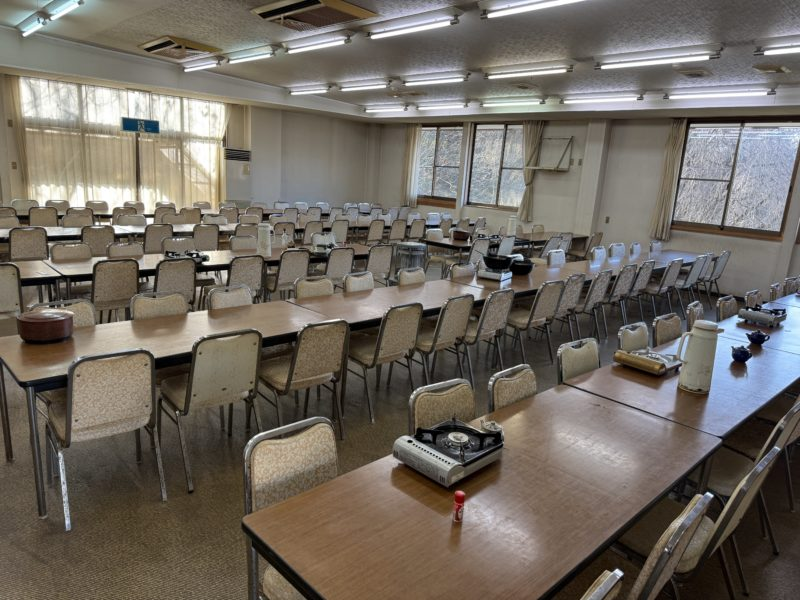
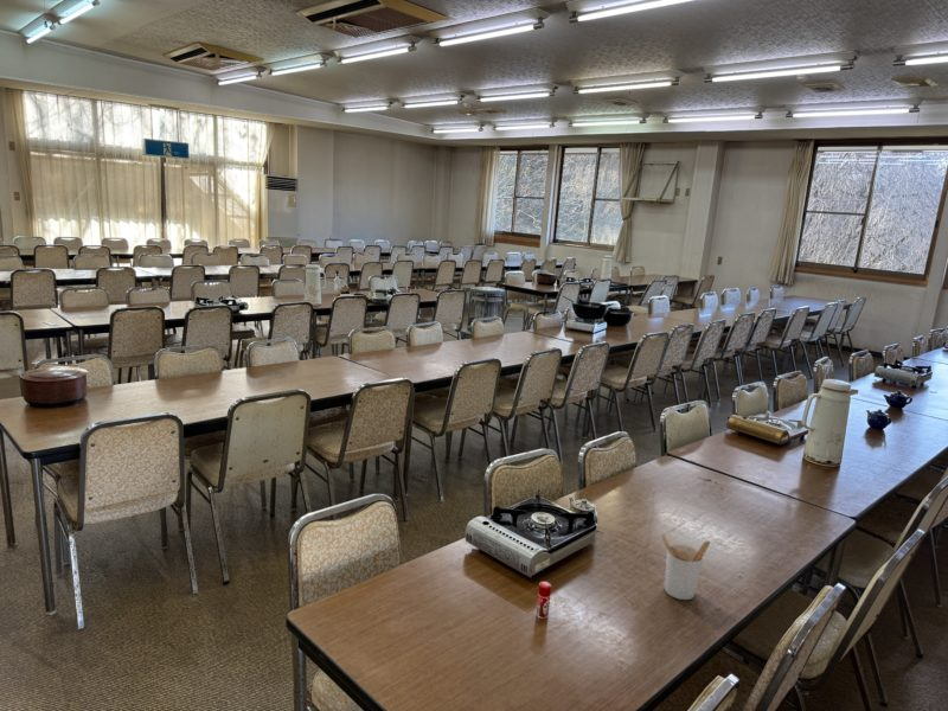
+ utensil holder (680, 565)
